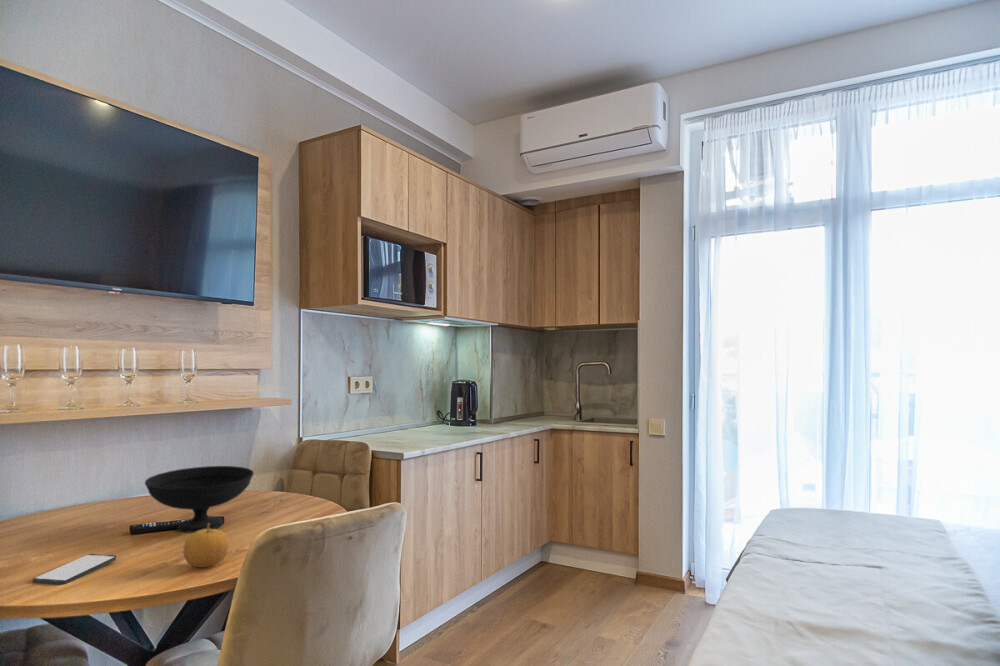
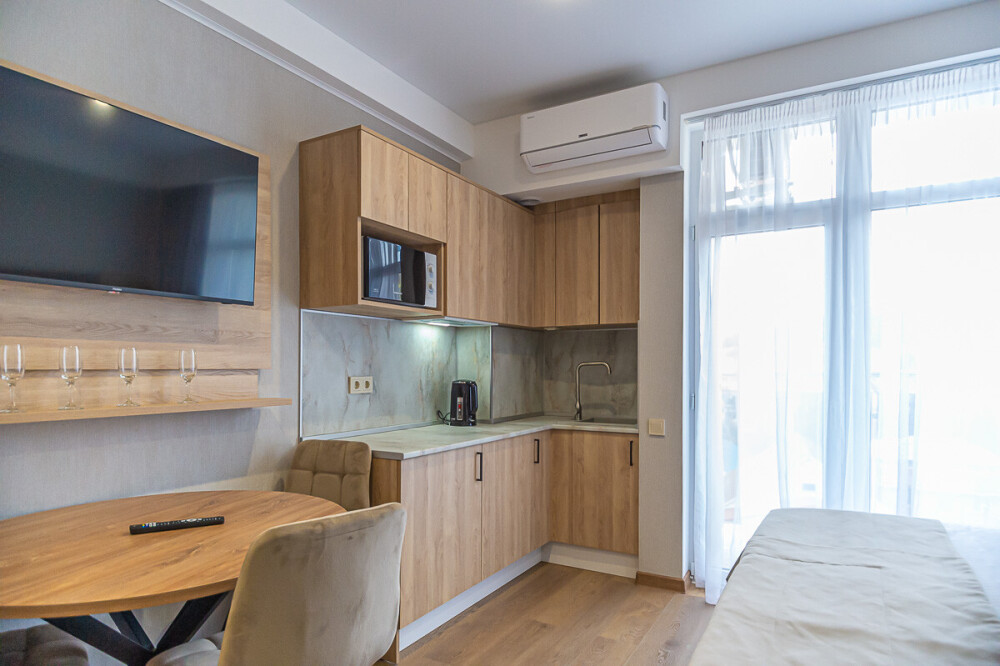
- smartphone (76, 568)
- bowl (200, 501)
- fruit (206, 543)
